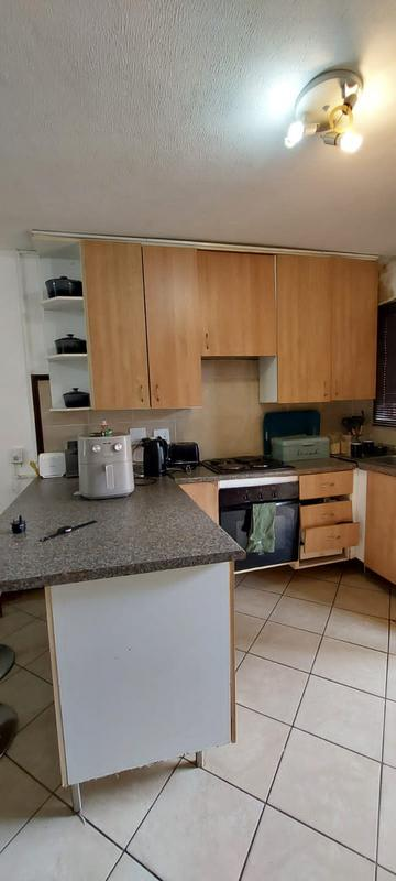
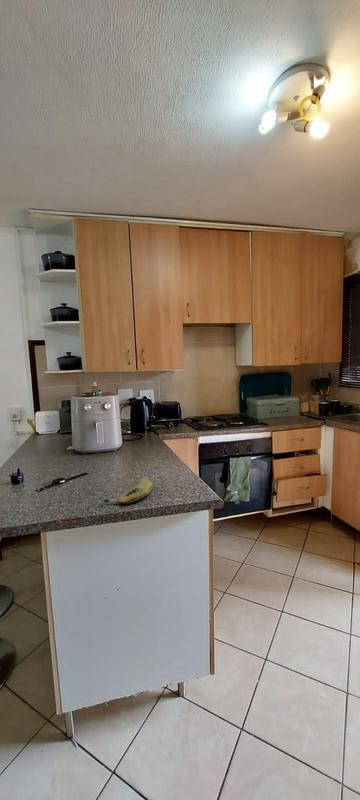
+ fruit (133, 490)
